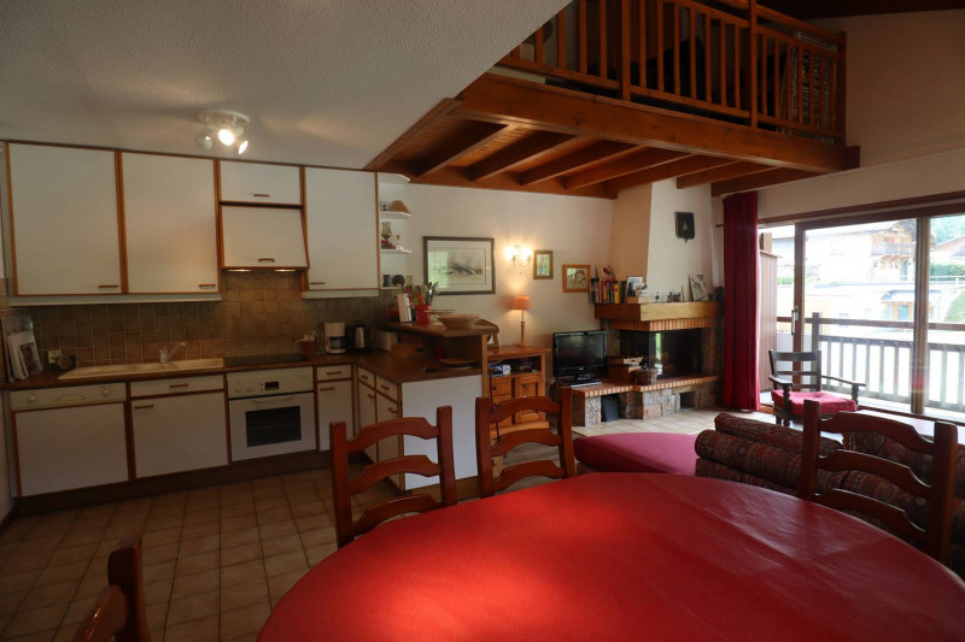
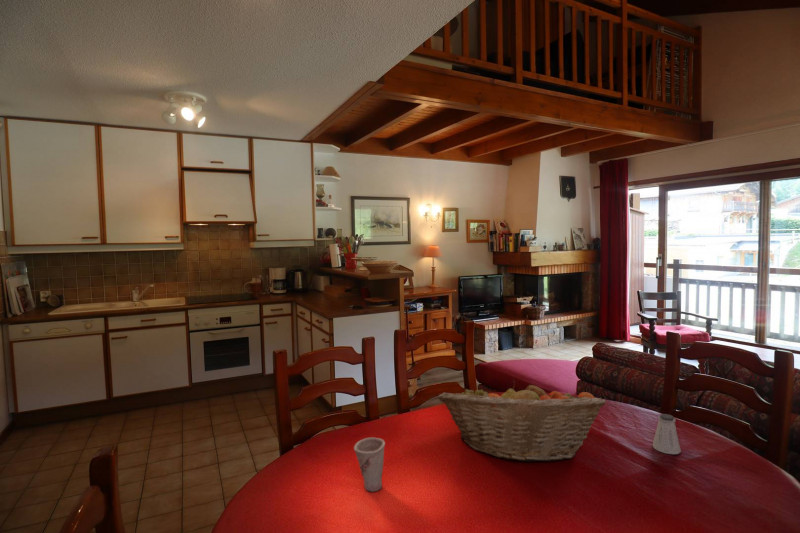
+ fruit basket (518, 411)
+ saltshaker (666, 432)
+ cup (369, 465)
